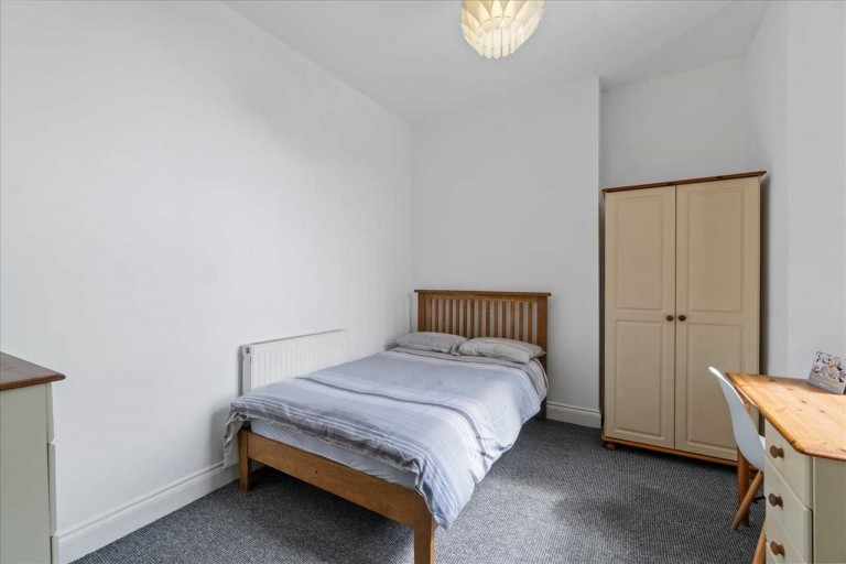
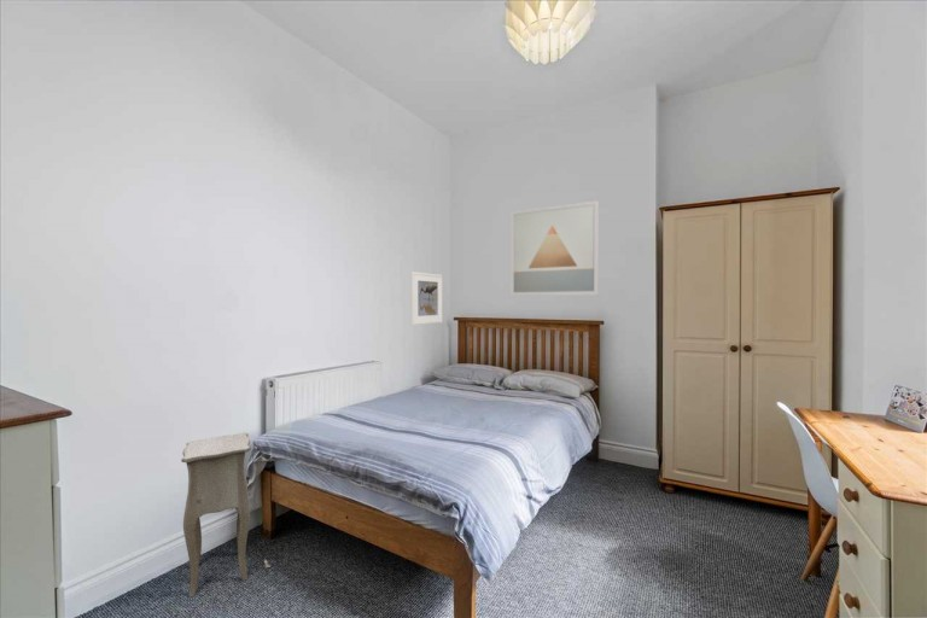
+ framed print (427, 298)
+ side table (218, 507)
+ wall art (552, 251)
